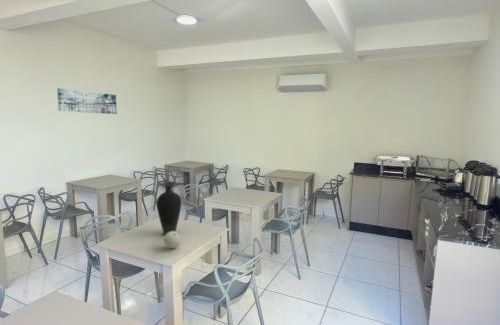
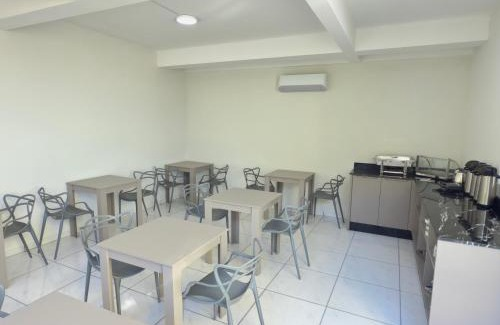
- wall art (89, 102)
- fruit (172, 240)
- vase (169, 208)
